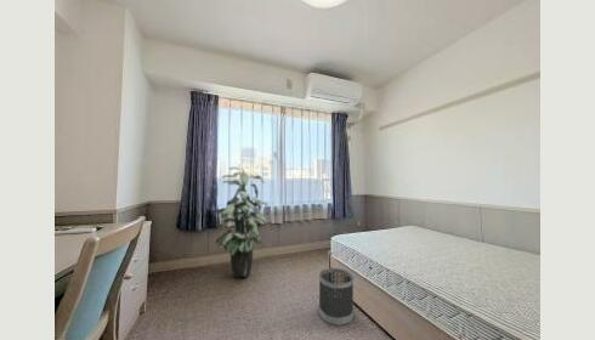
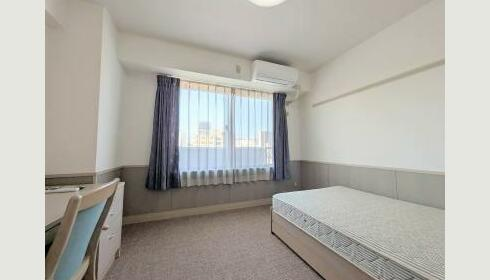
- indoor plant (239, 220)
- wastebasket (335, 294)
